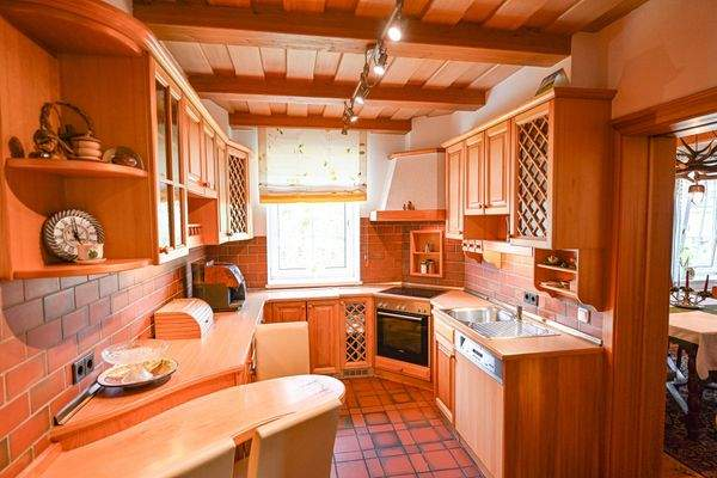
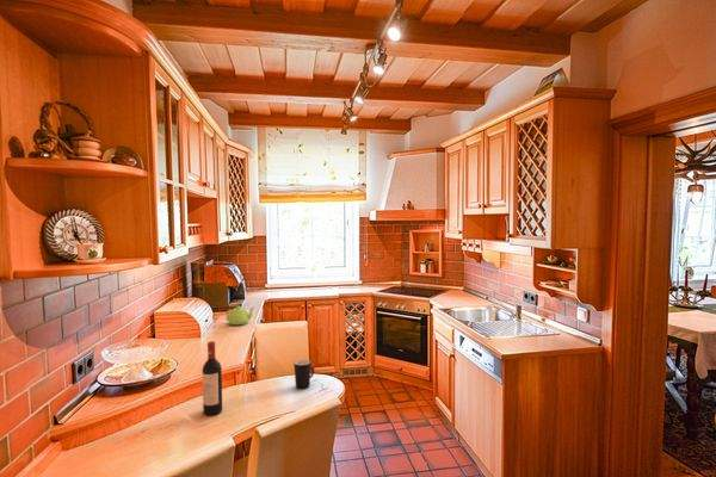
+ wine bottle (211, 377)
+ mug (304, 373)
+ teapot (240, 315)
